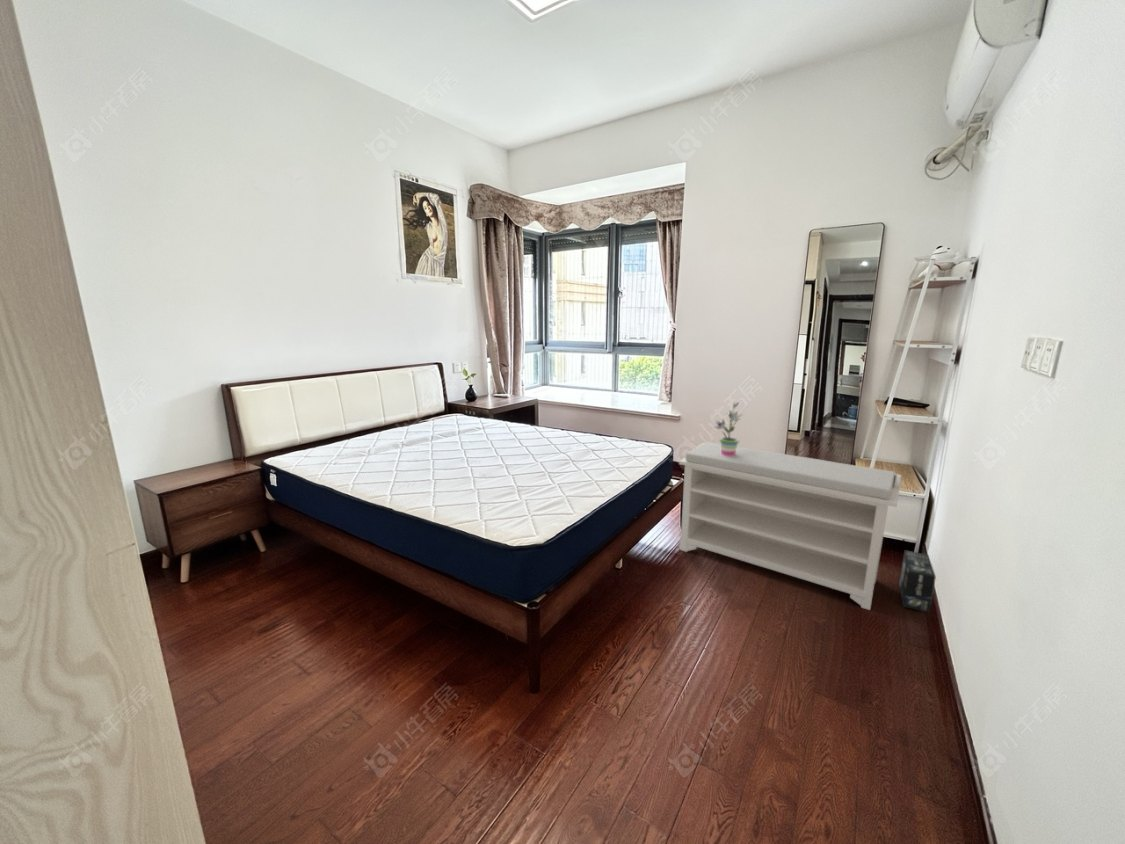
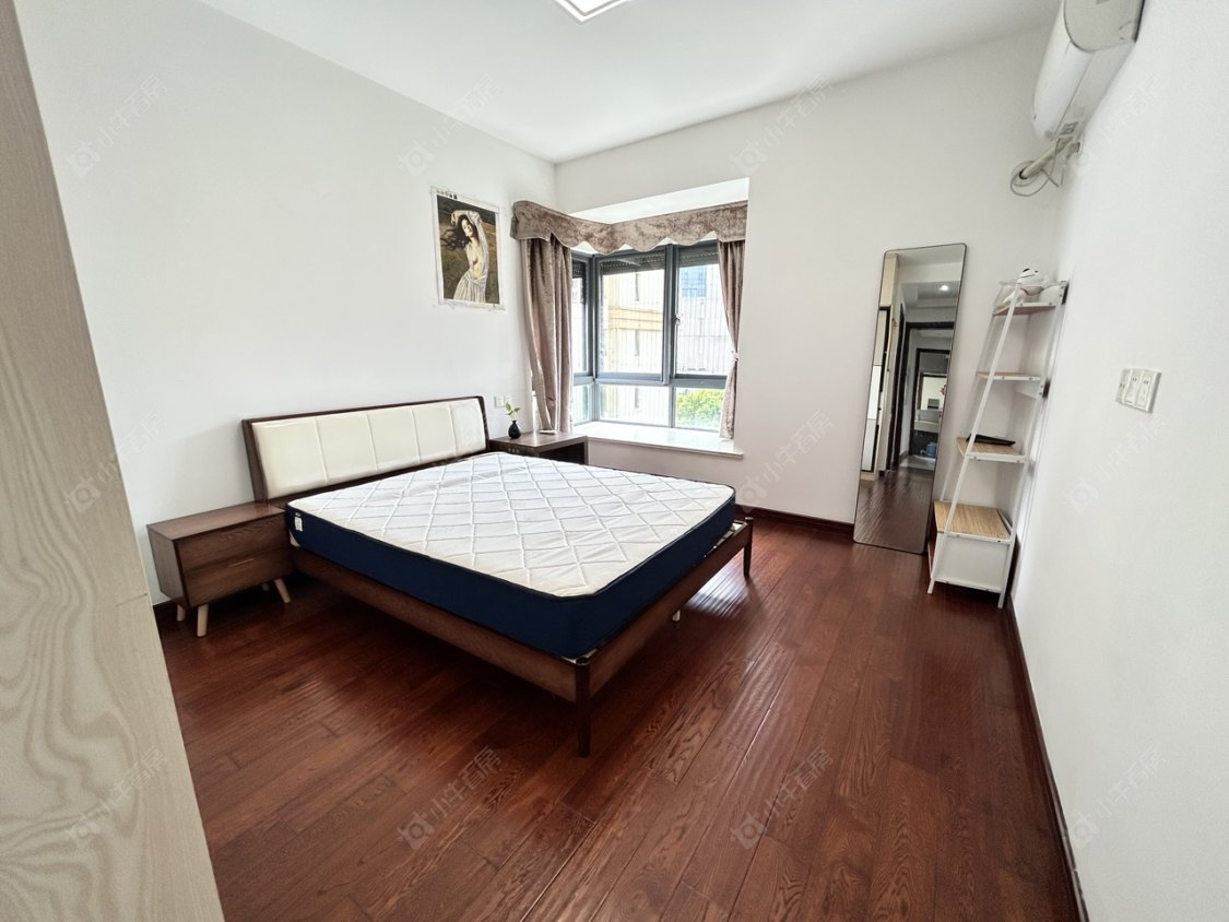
- bench (777, 514)
- potted plant (725, 427)
- box (916, 580)
